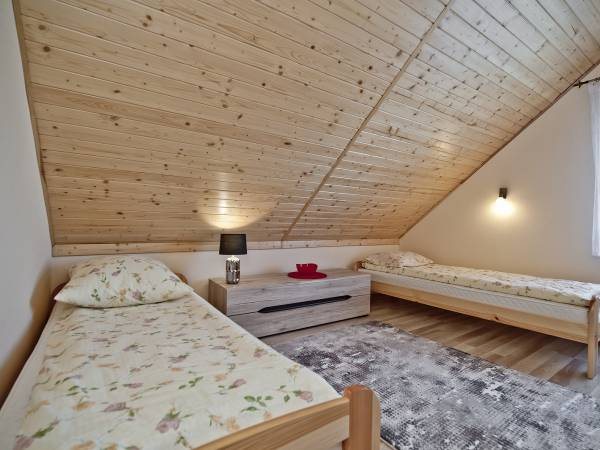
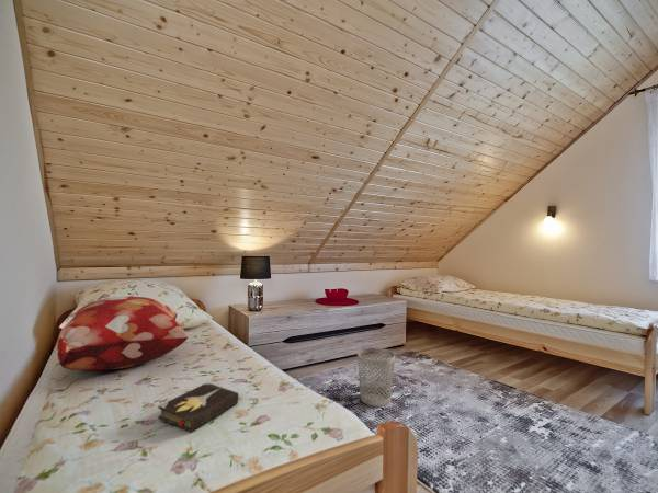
+ decorative pillow (128, 330)
+ hardback book (200, 403)
+ wastebasket (375, 376)
